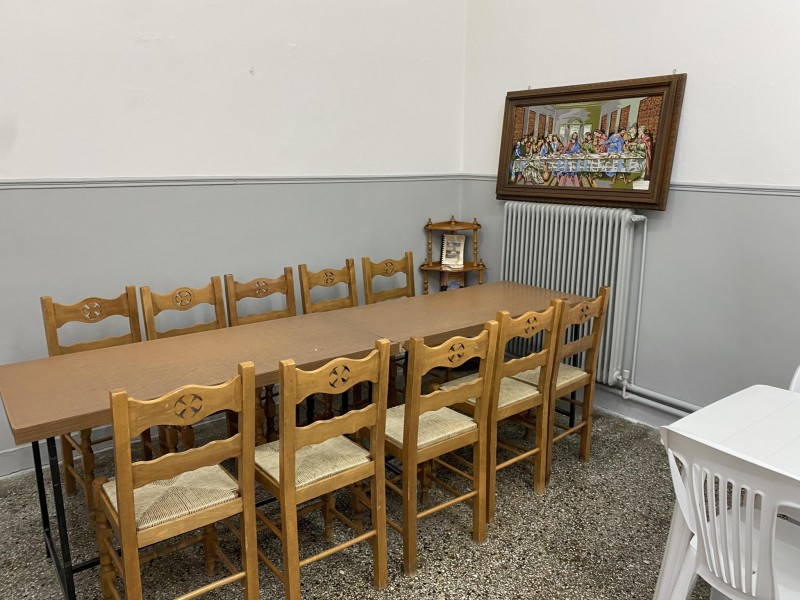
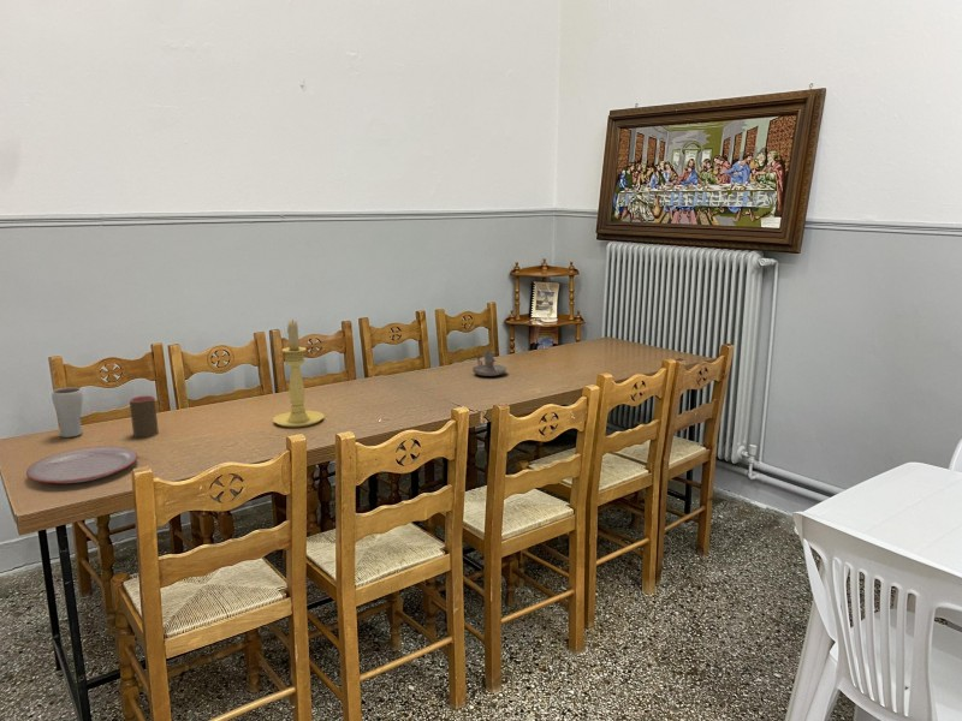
+ plate (84, 466)
+ candle holder (295, 370)
+ candle holder (487, 362)
+ drinking glass (69, 412)
+ cup (143, 416)
